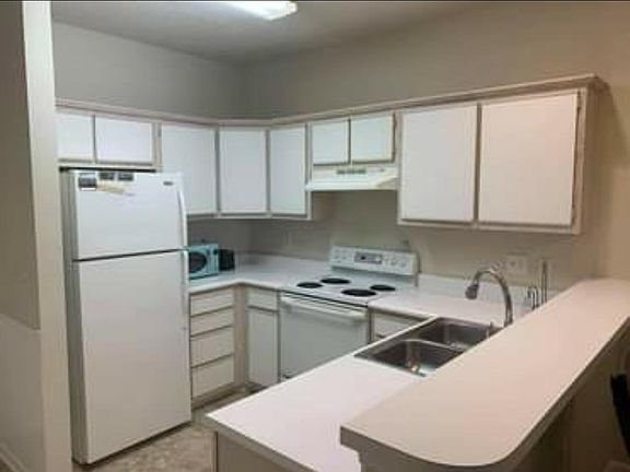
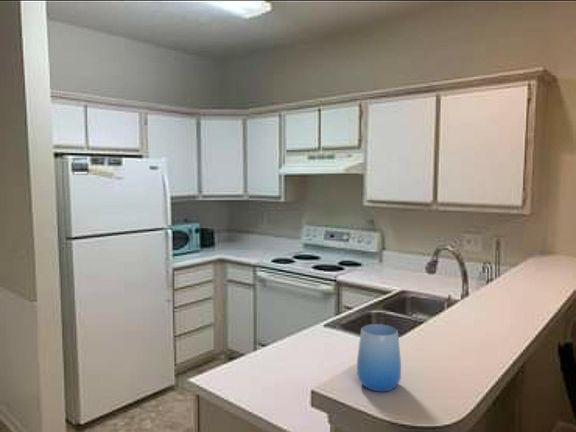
+ cup (378, 356)
